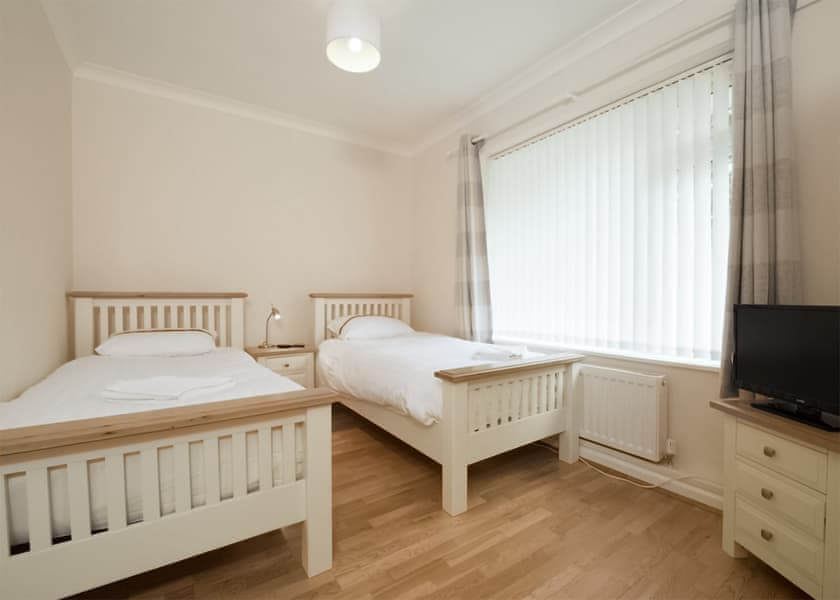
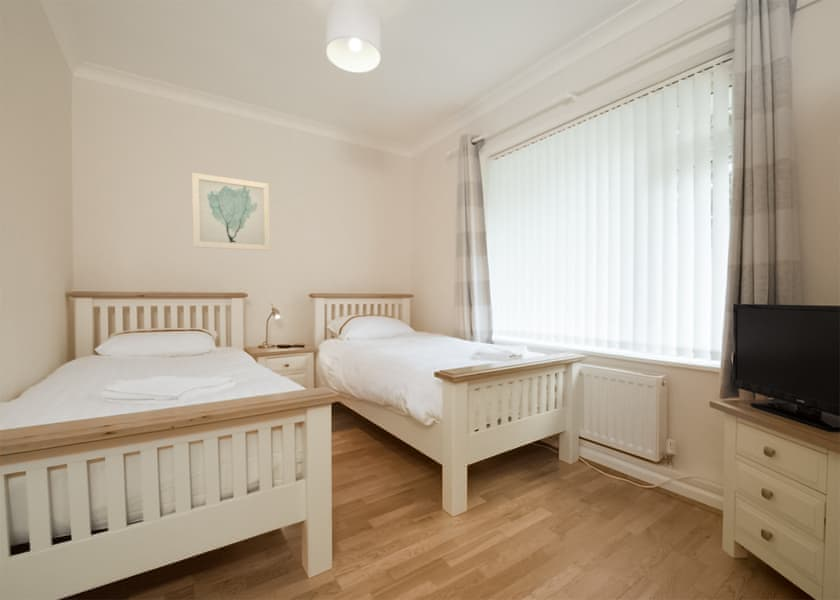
+ wall art (232, 213)
